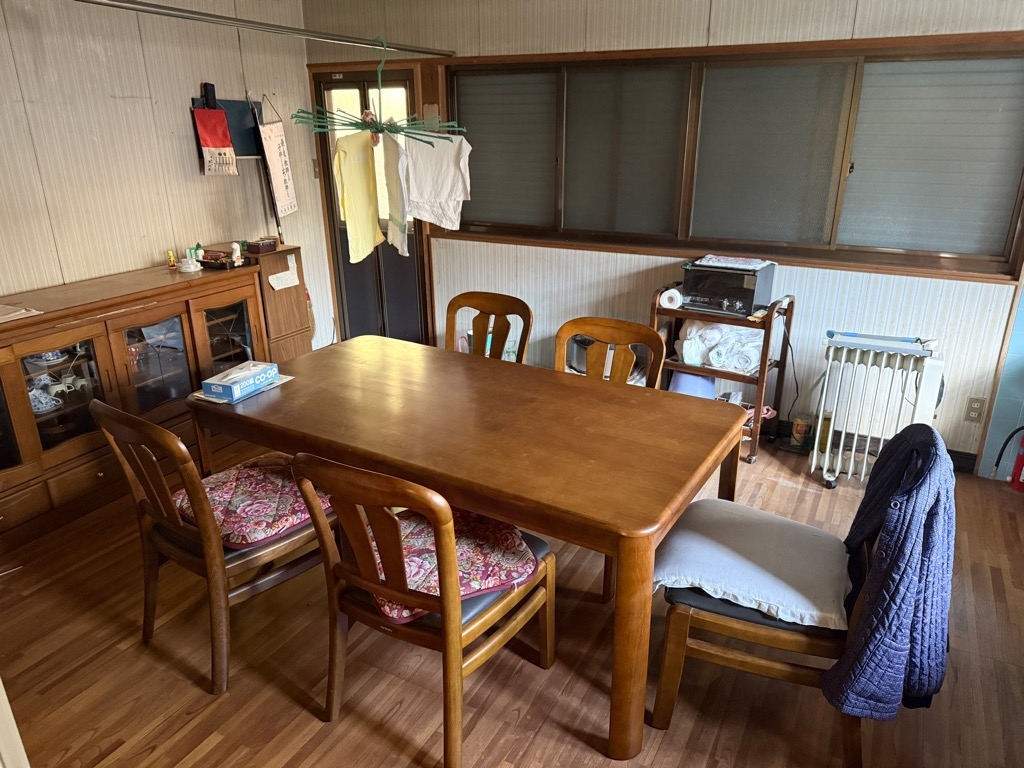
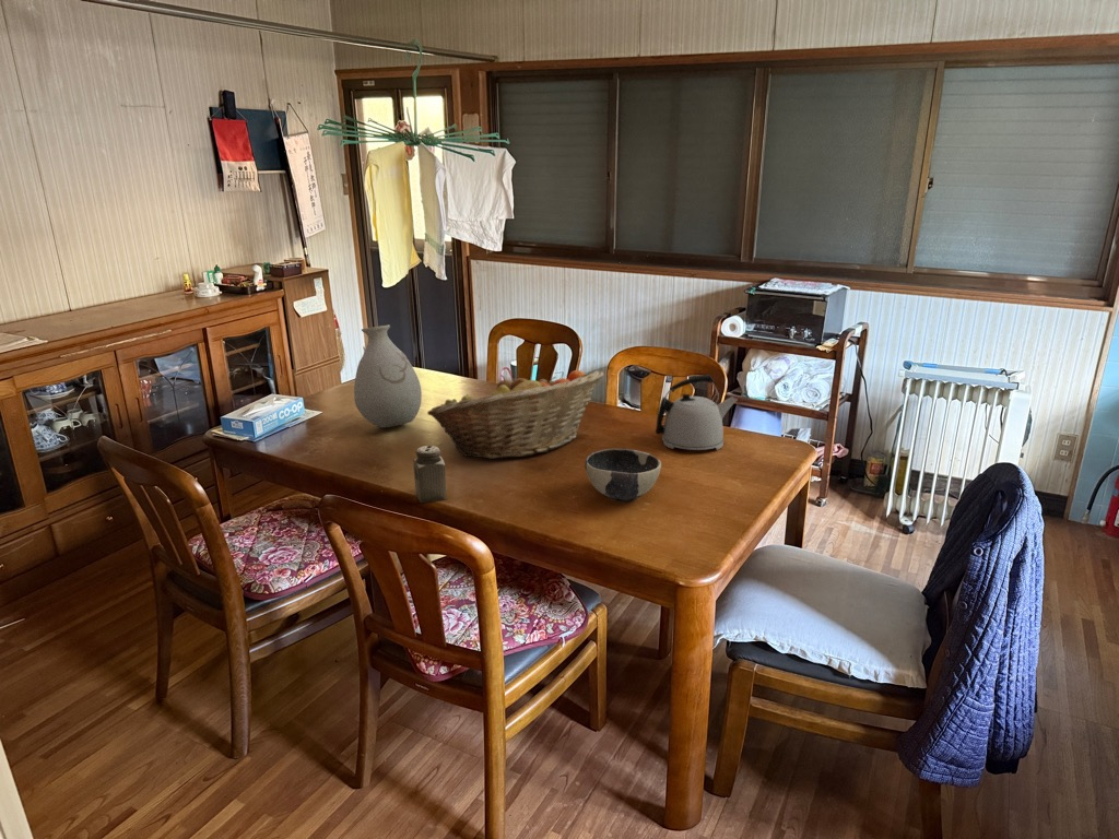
+ salt shaker (429, 472)
+ vase (386, 377)
+ fruit basket (518, 406)
+ kettle (696, 409)
+ bowl (622, 477)
